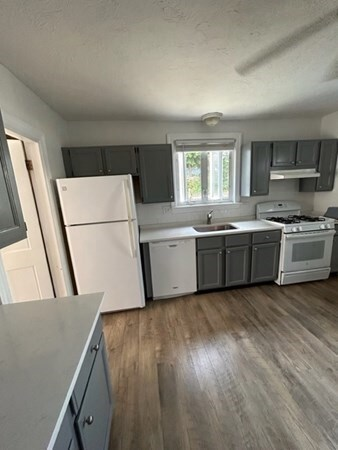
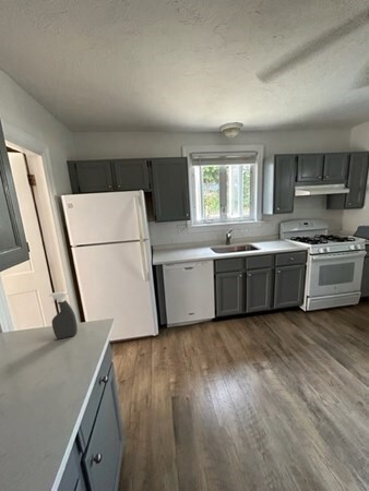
+ spray bottle (62, 314)
